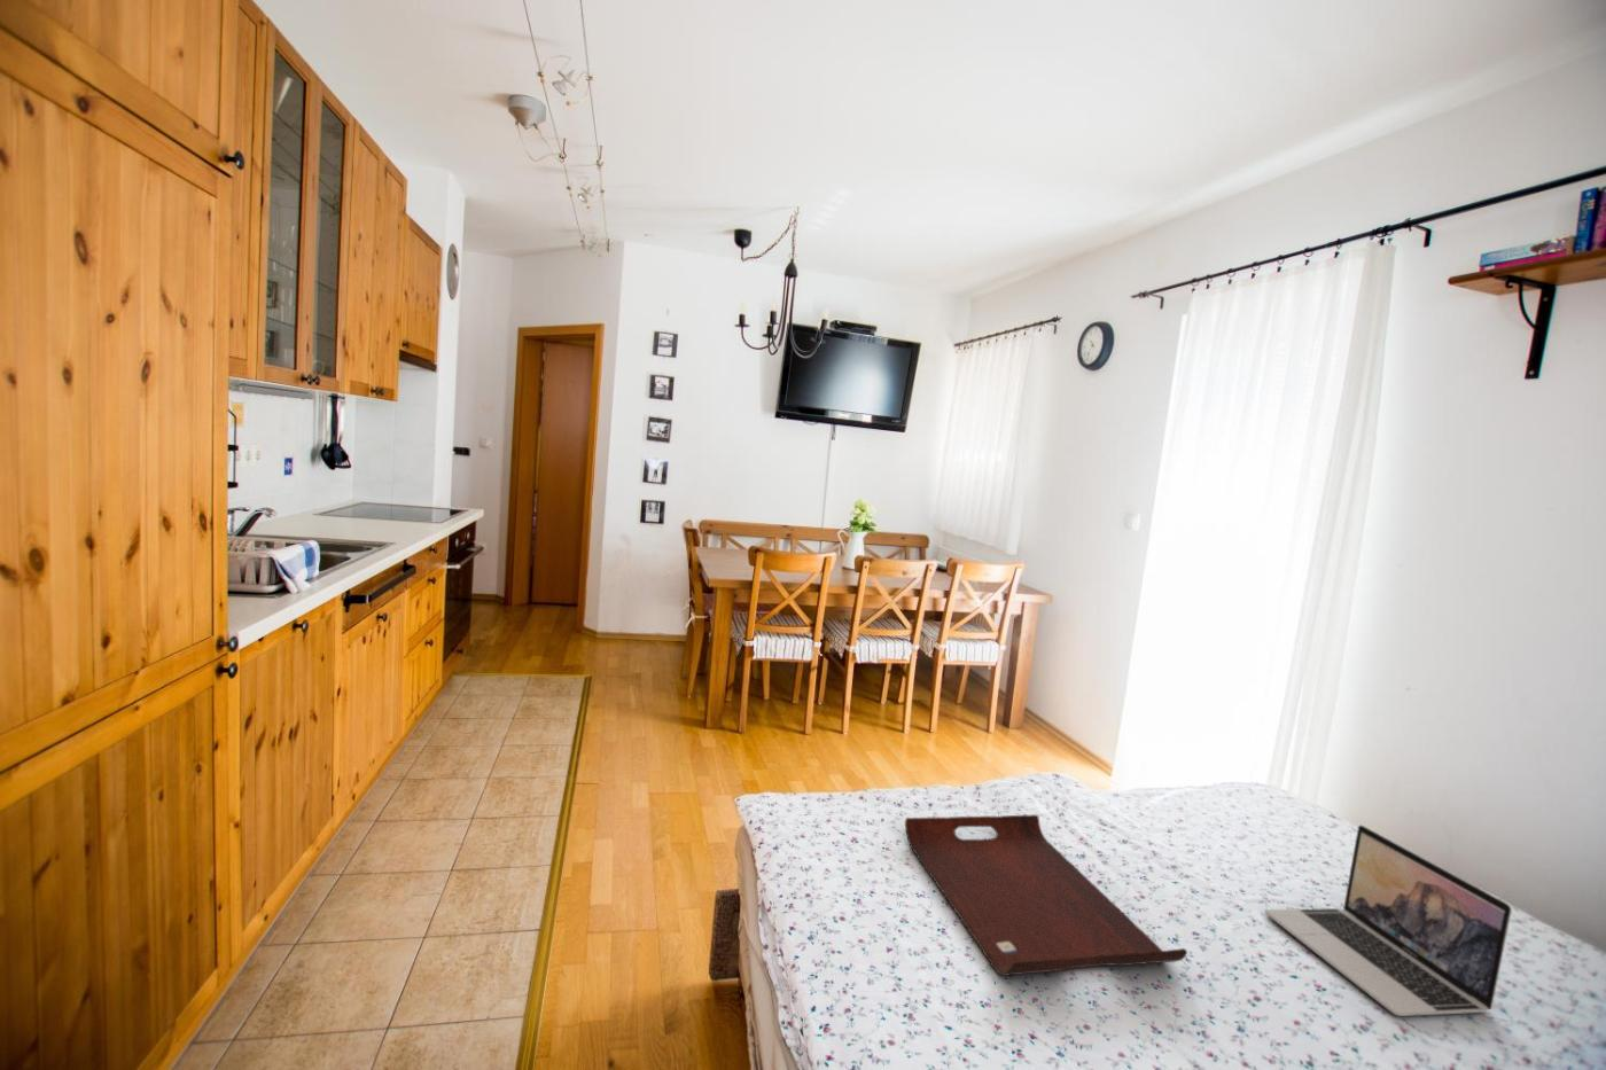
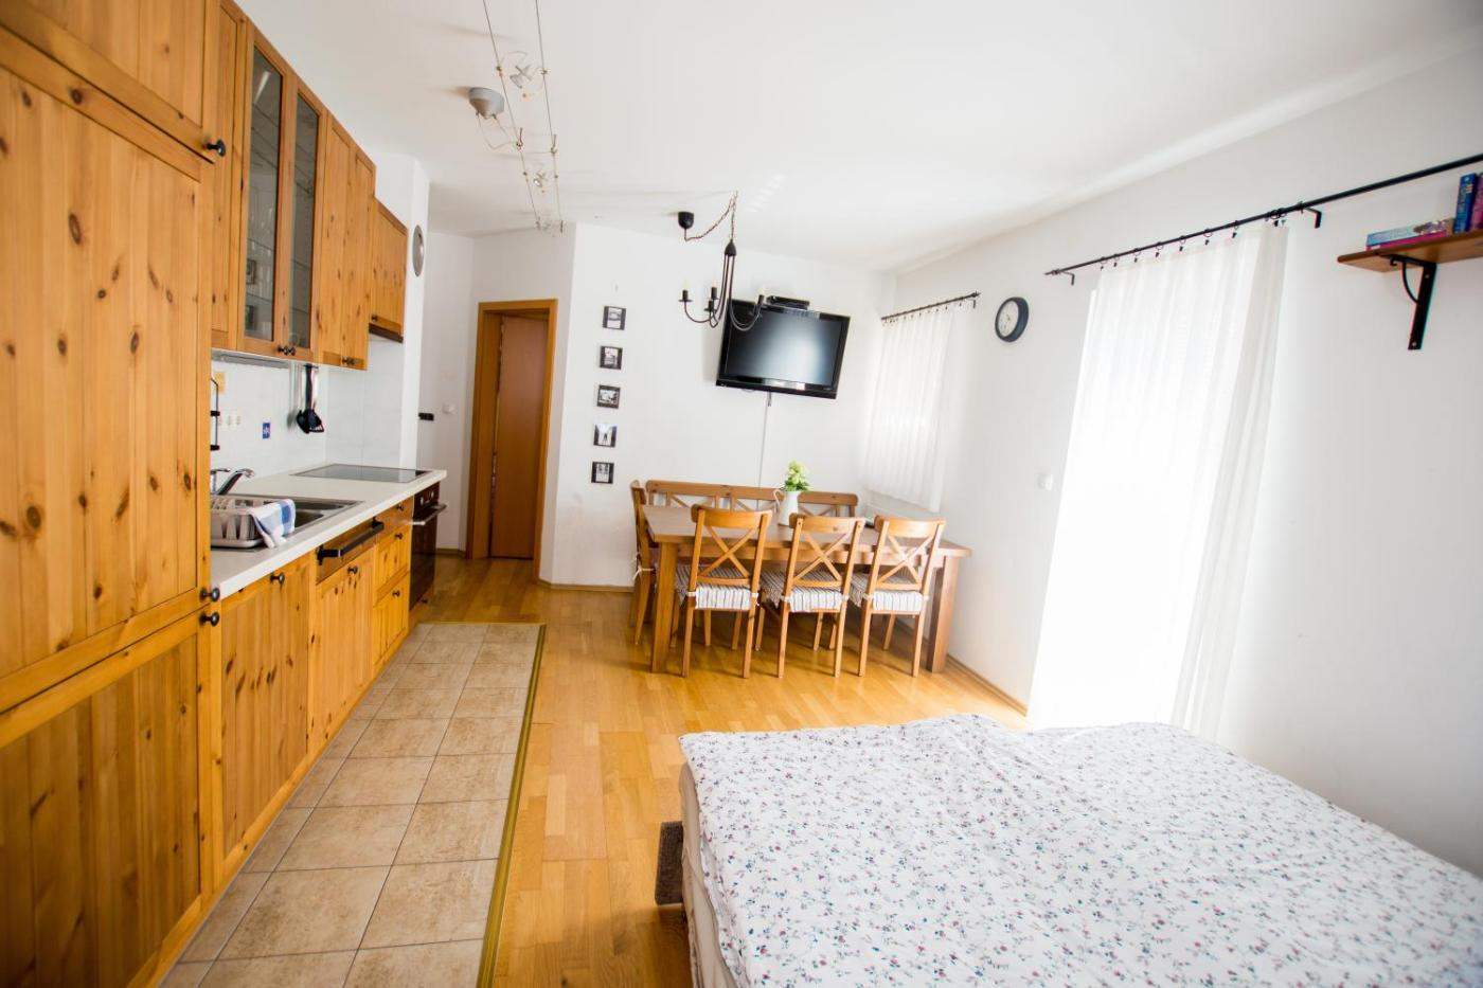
- laptop (1376, 911)
- serving tray (1026, 885)
